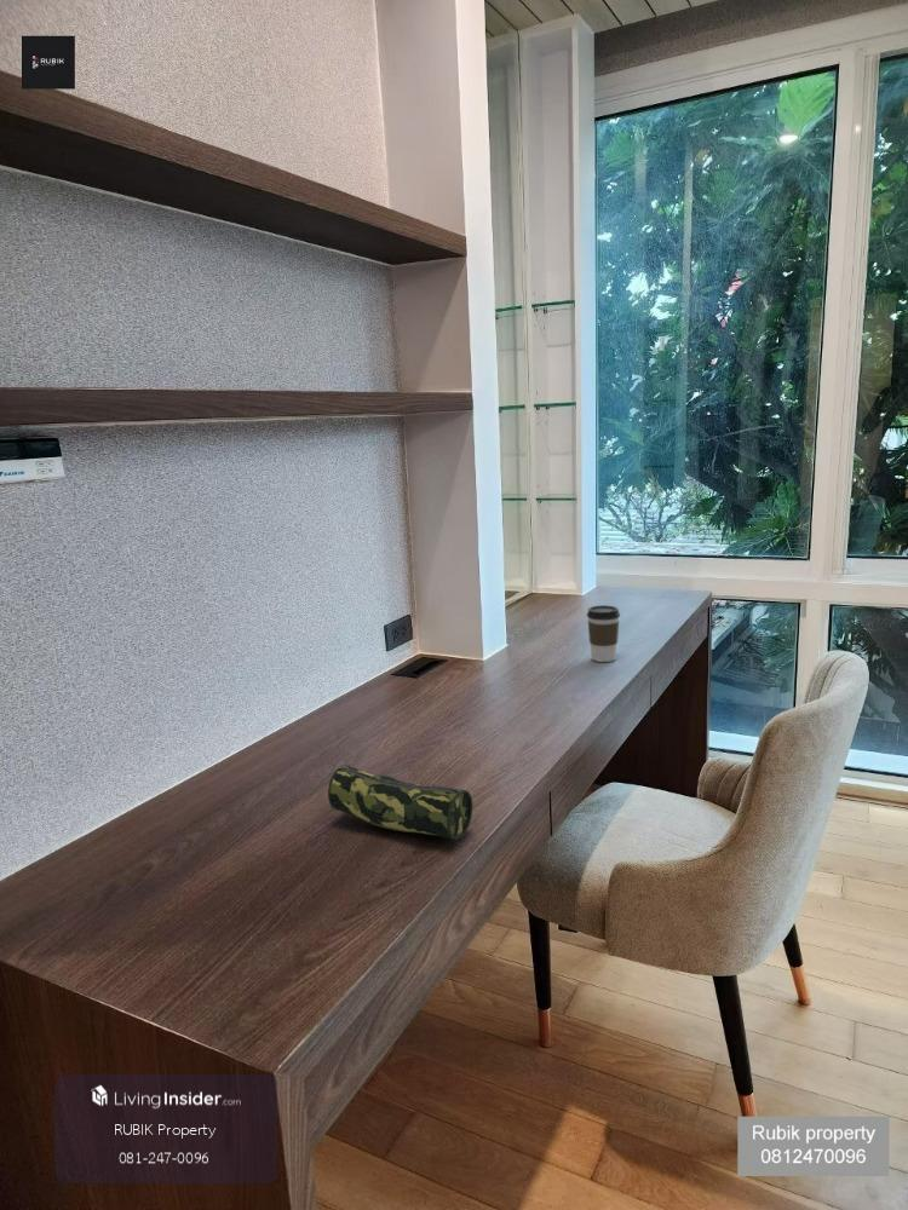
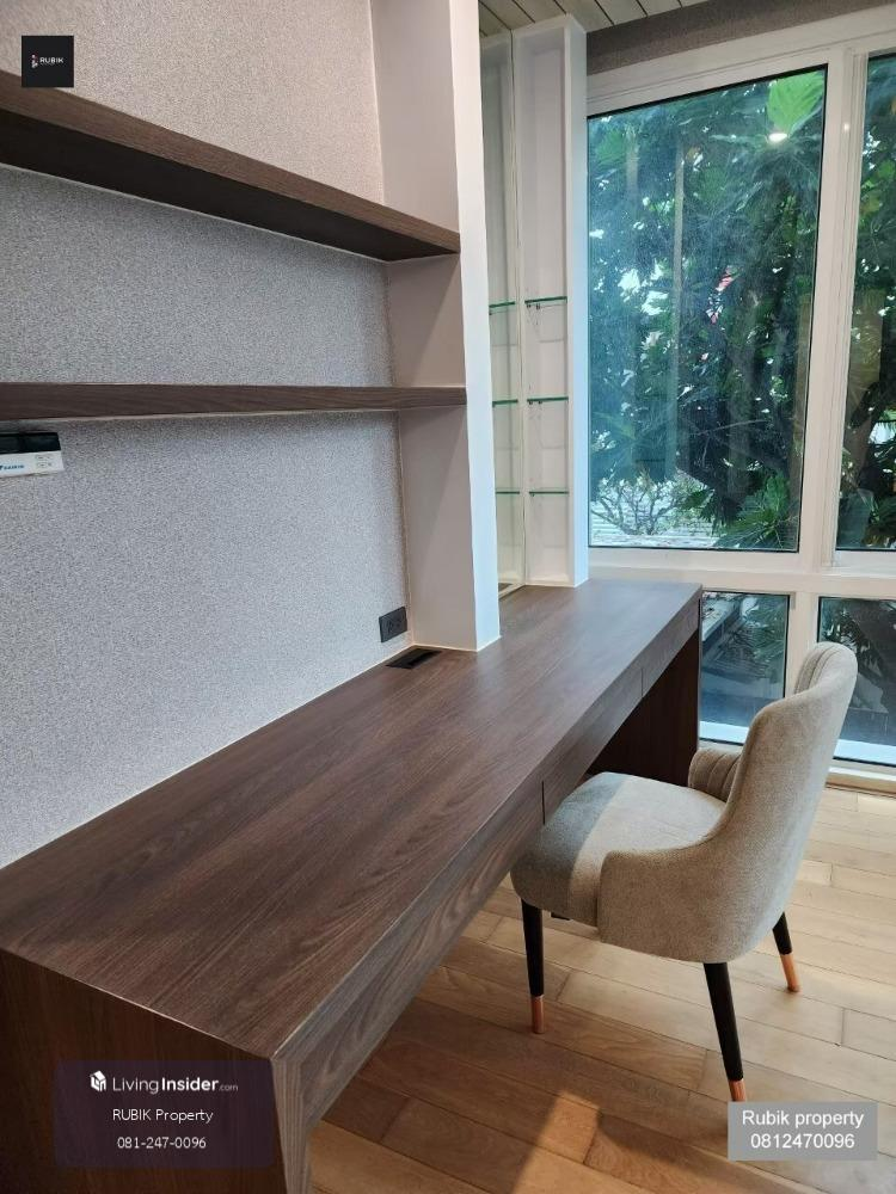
- pencil case (396, 801)
- coffee cup (603, 633)
